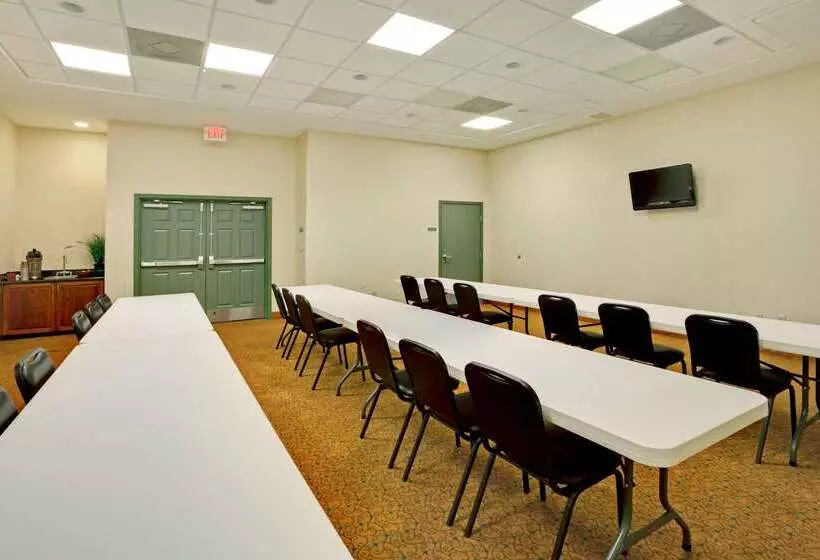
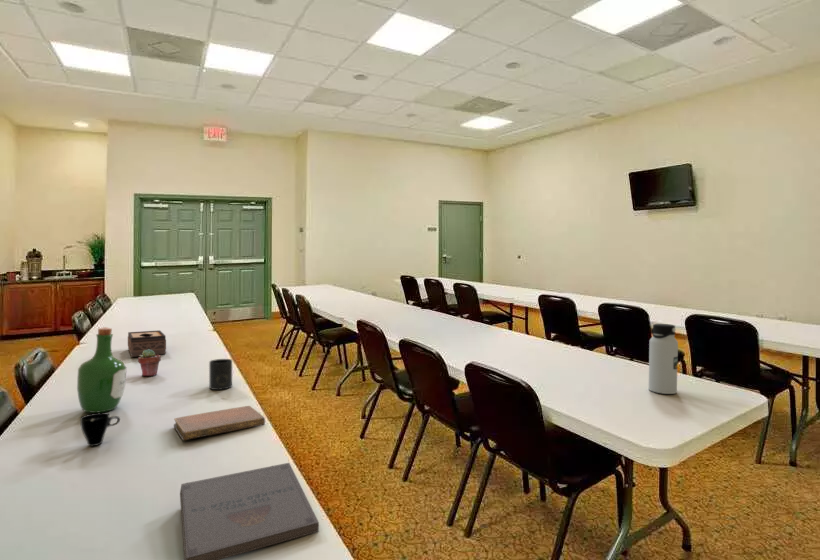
+ notebook (219, 421)
+ pizza box (246, 506)
+ cup (100, 428)
+ tissue box (146, 342)
+ water bottle (663, 357)
+ wine bottle (102, 368)
+ mug (220, 373)
+ potted succulent (149, 361)
